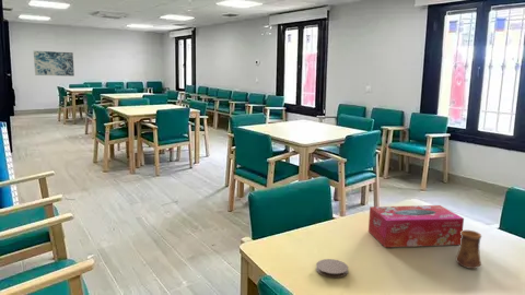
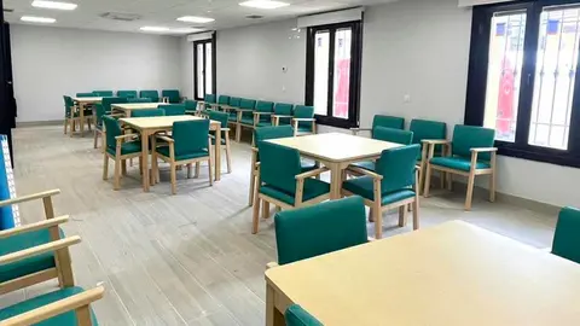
- wall art (54, 63)
- tissue box (413, 225)
- cup (469, 249)
- coaster (331, 268)
